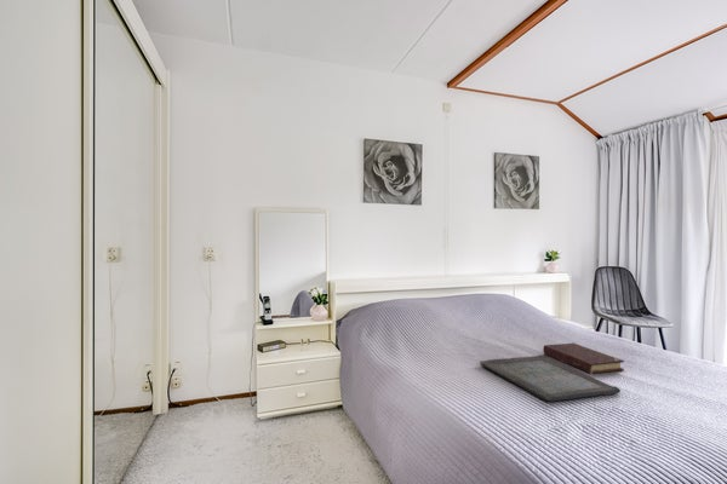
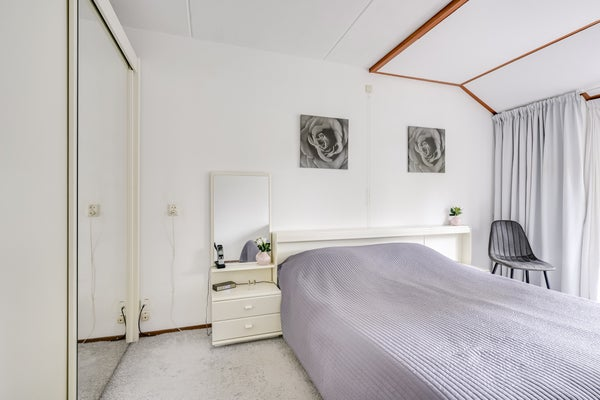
- book (580, 357)
- serving tray (543, 375)
